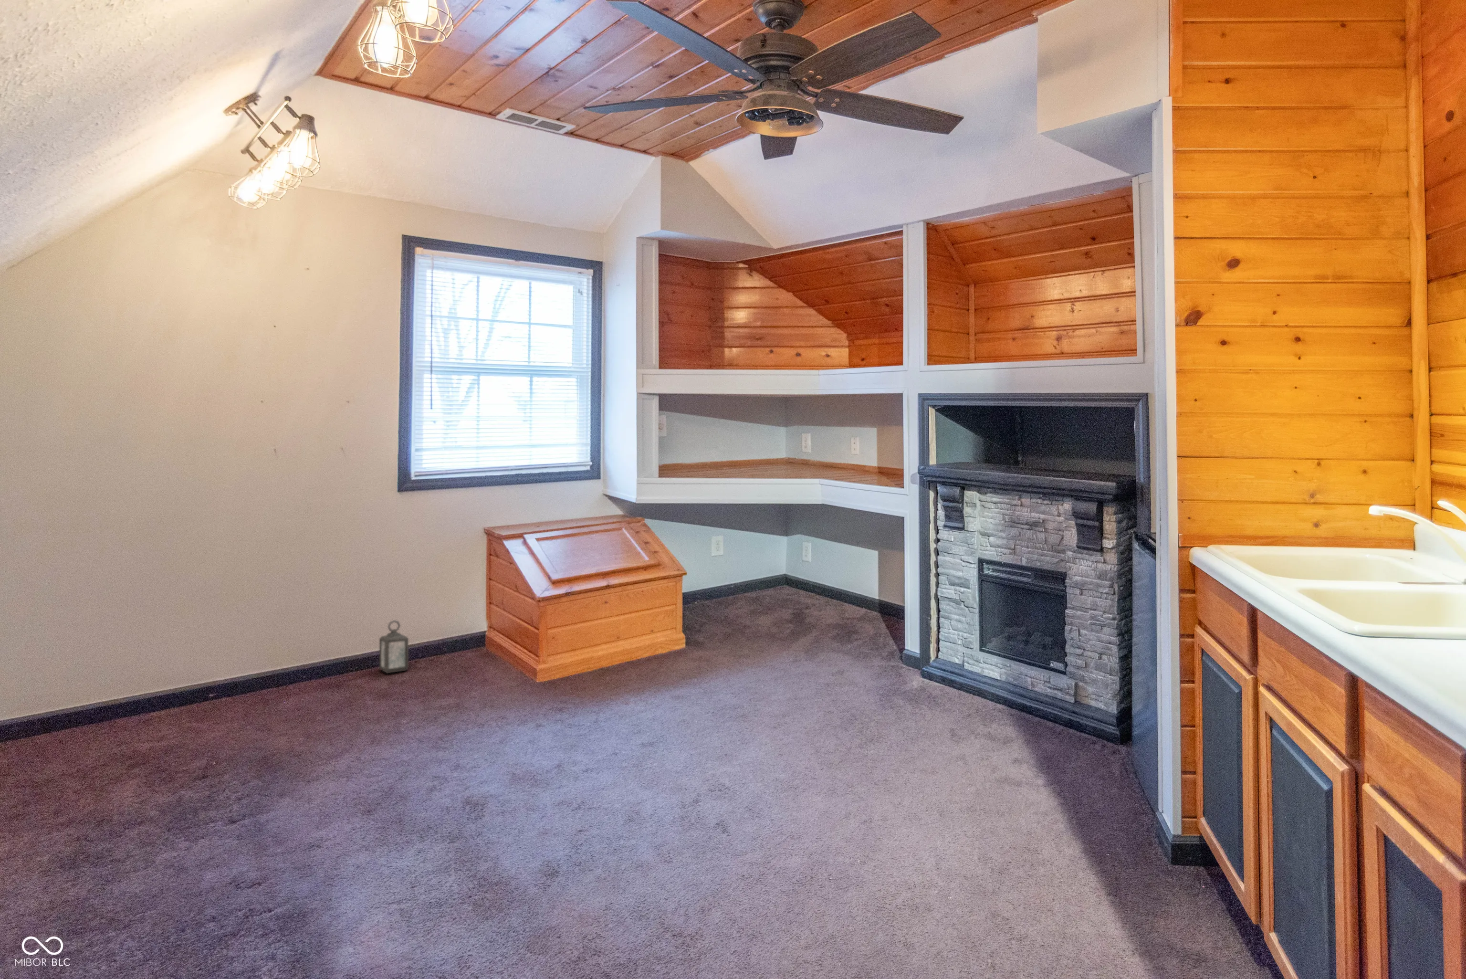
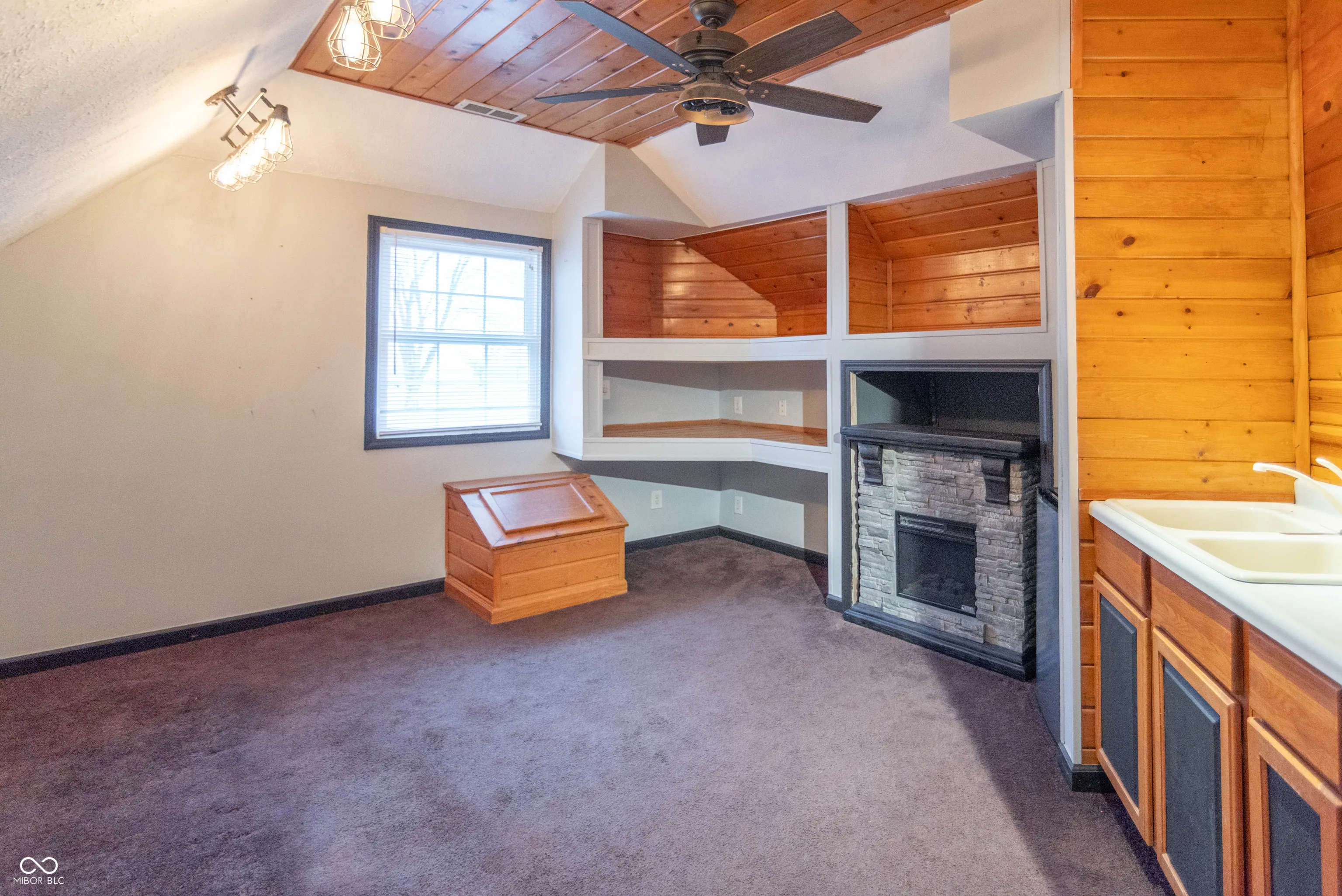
- lantern (393, 645)
